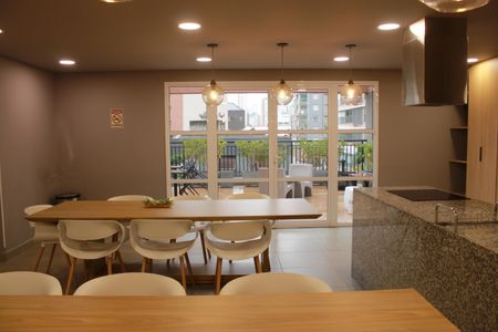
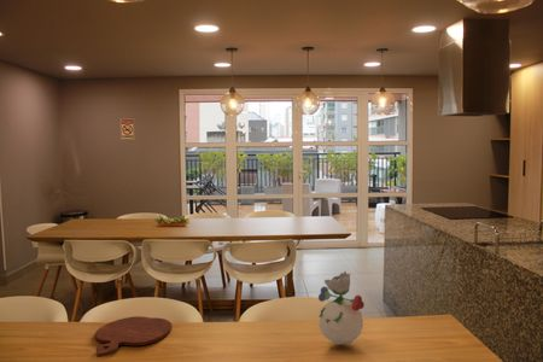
+ cutting board (127, 334)
+ flower arrangement (340, 308)
